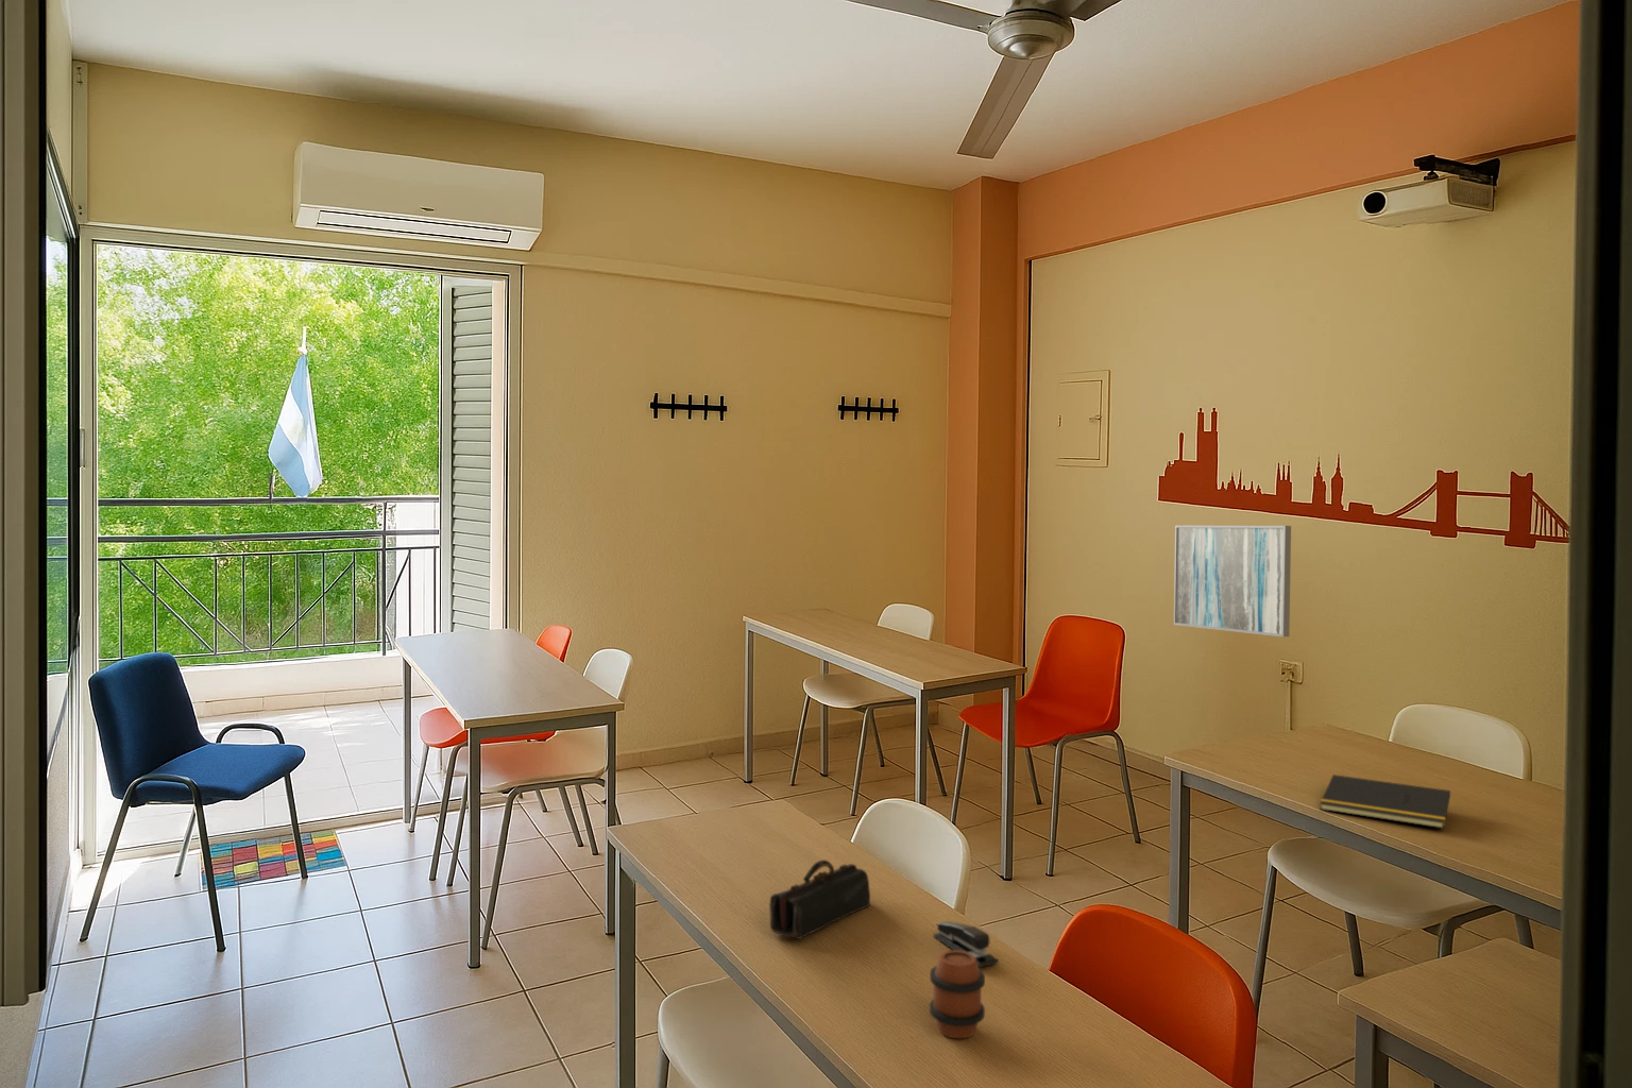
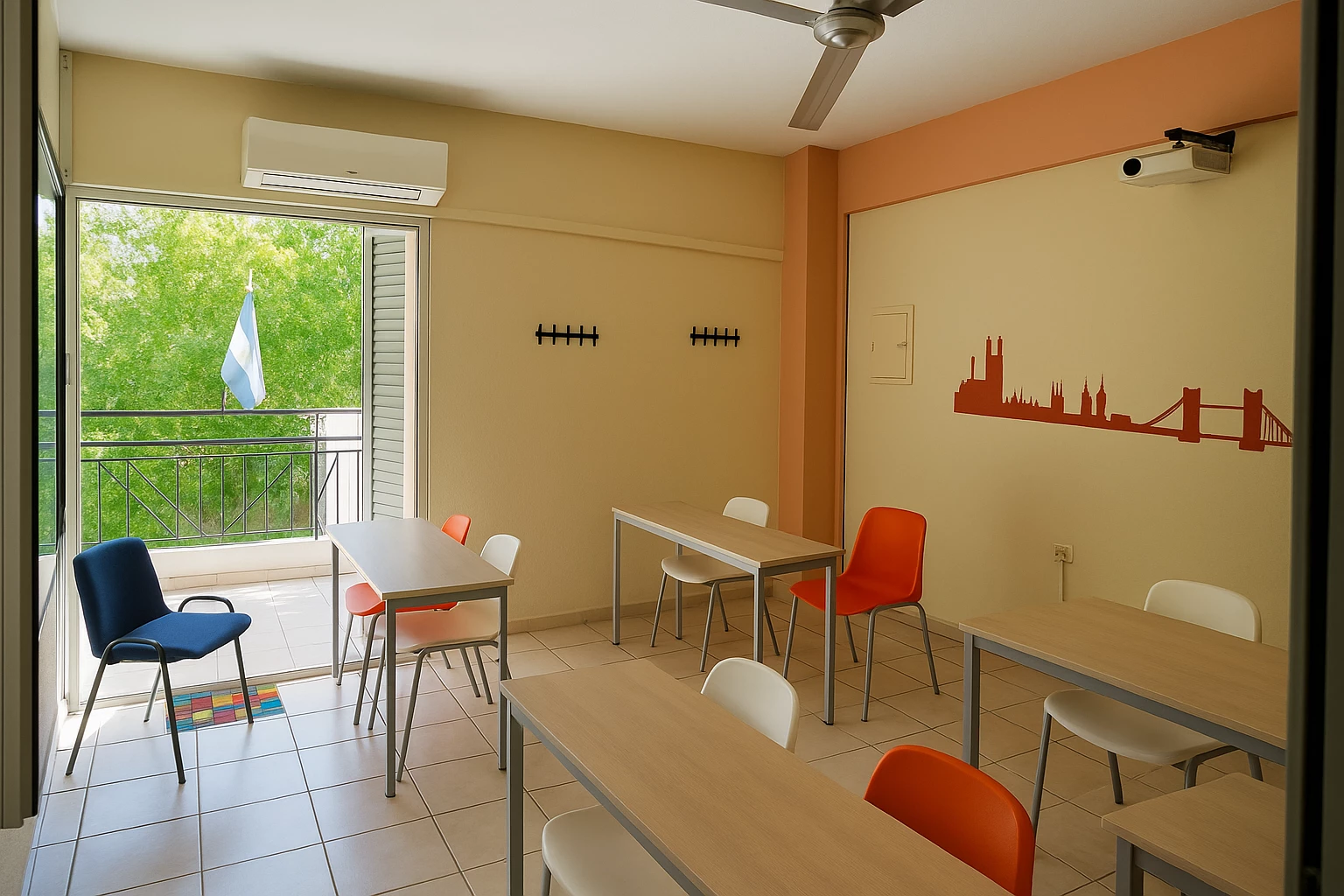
- stapler (964, 937)
- notepad (1384, 799)
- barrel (957, 993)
- pencil case (821, 889)
- wall art (1229, 577)
